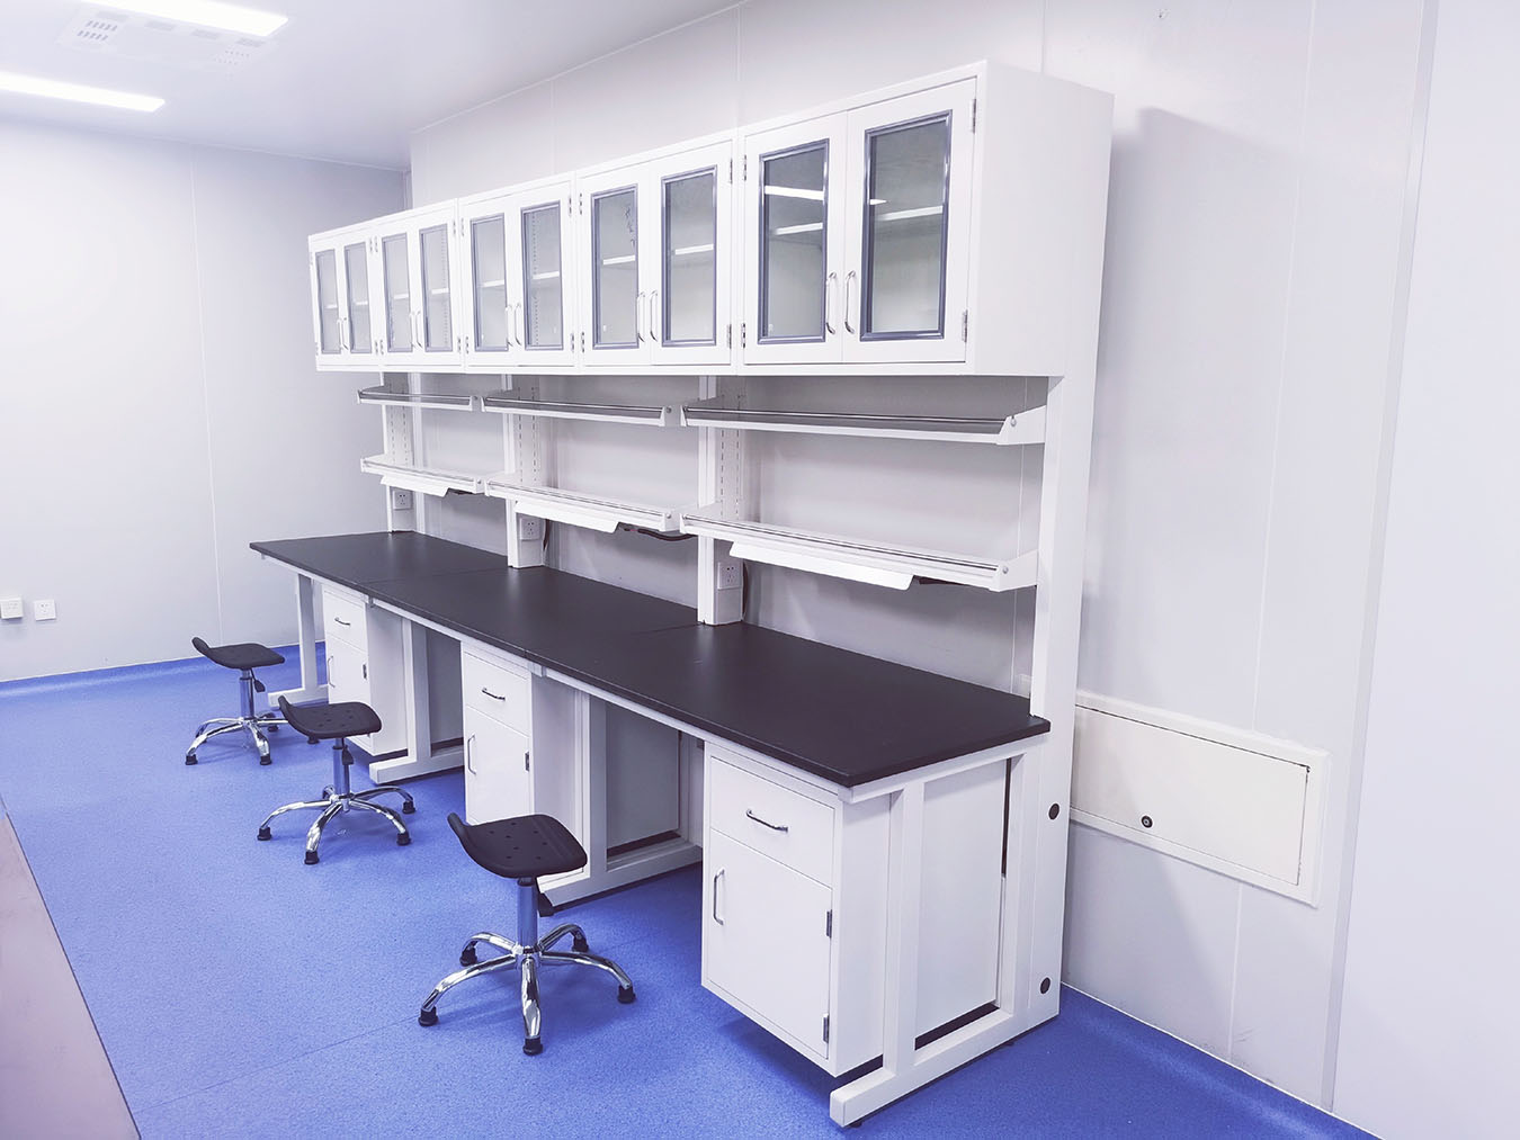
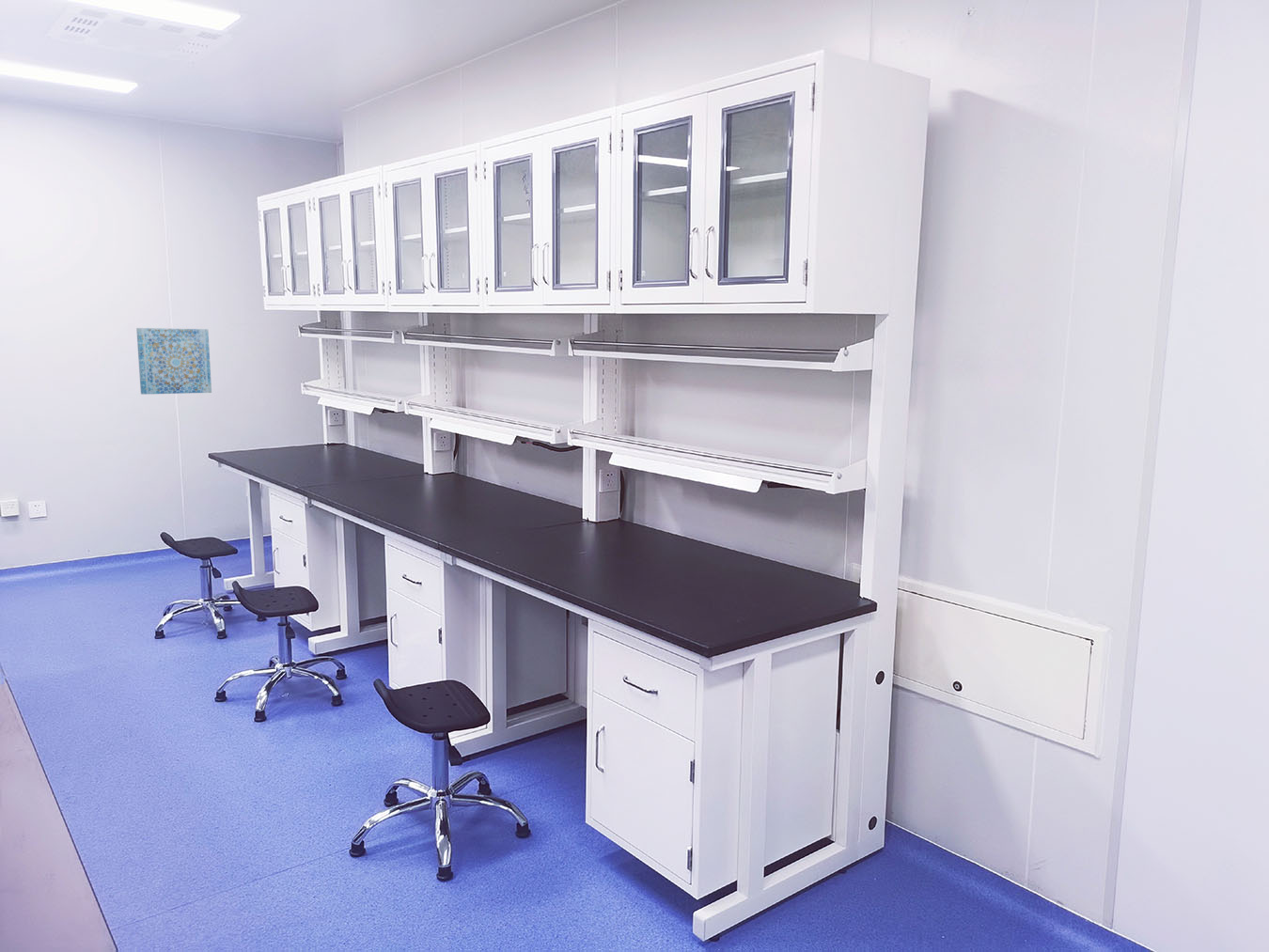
+ wall art (175, 361)
